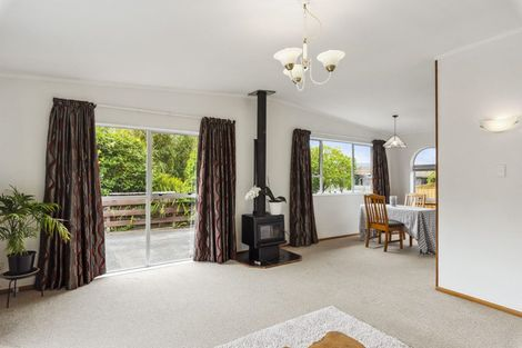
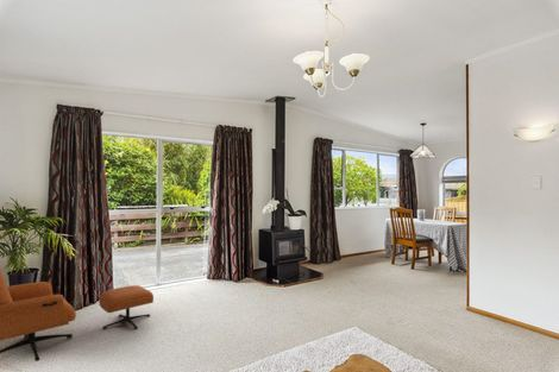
+ armchair (62, 295)
